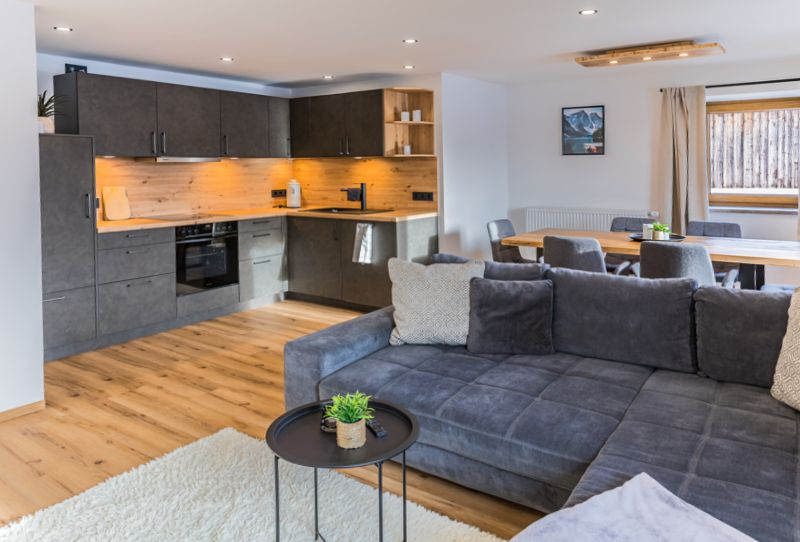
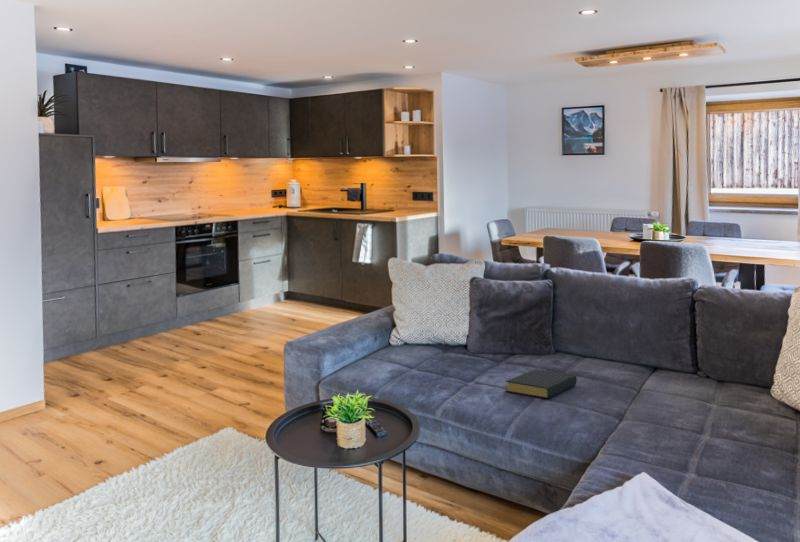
+ hardback book (541, 383)
